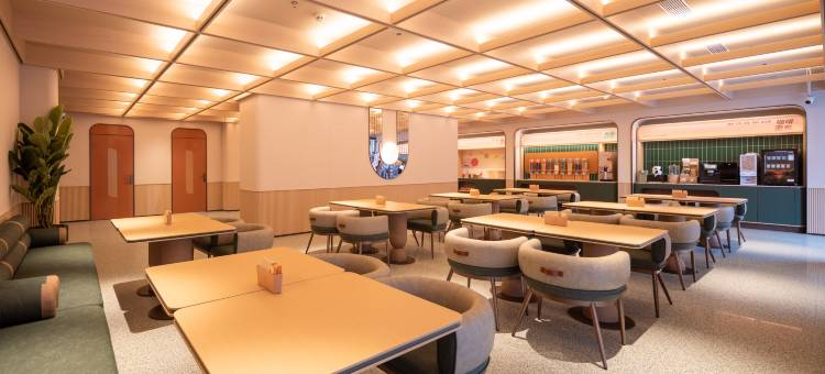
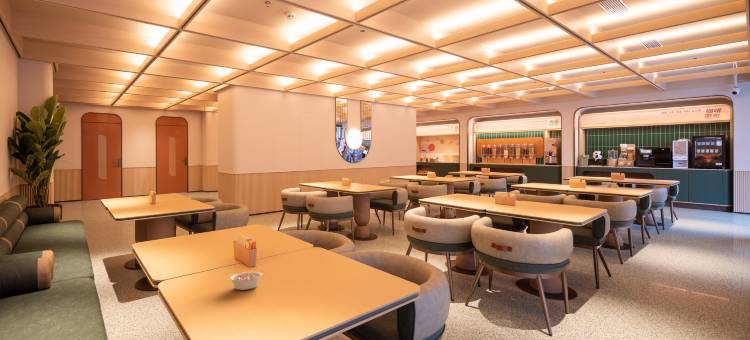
+ legume (247, 280)
